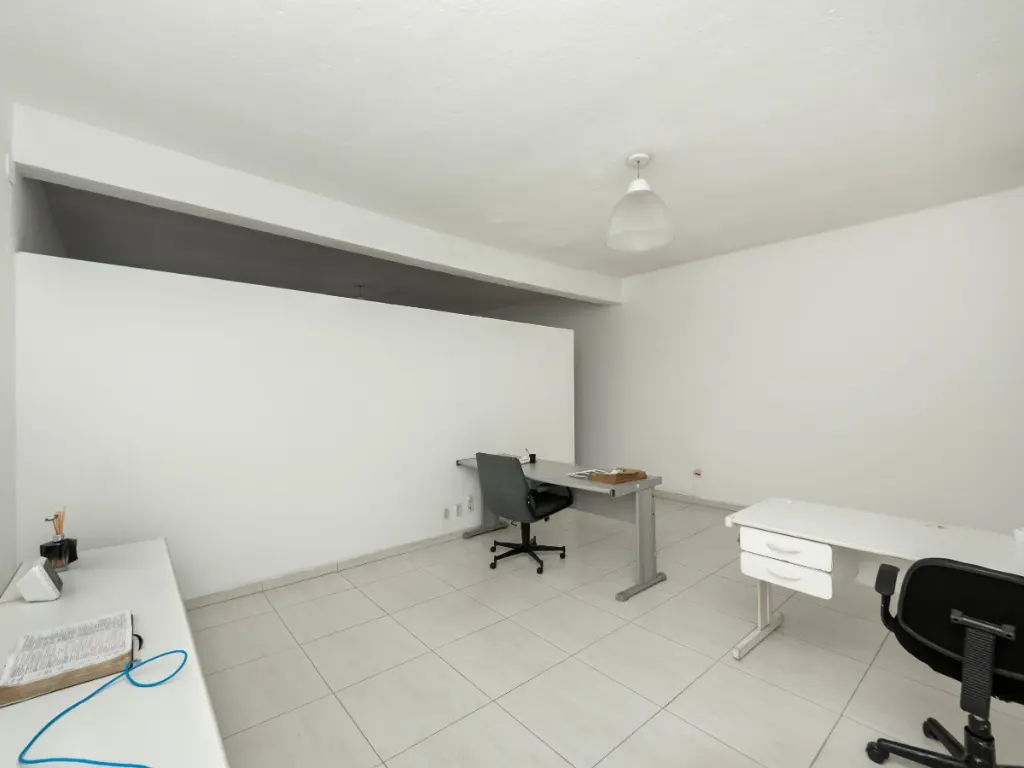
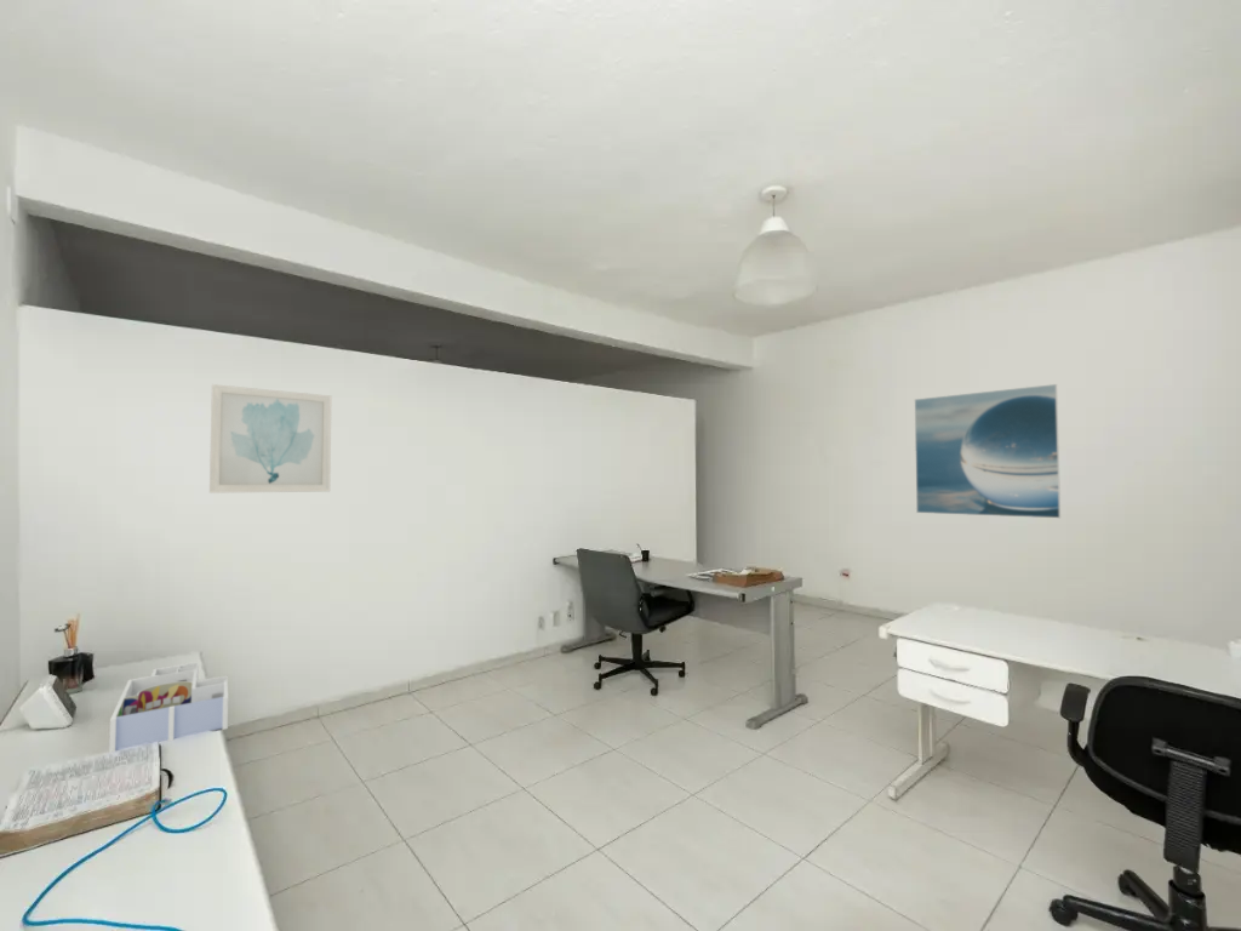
+ wall art (274, 440)
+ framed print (980, 453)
+ desk organizer (176, 698)
